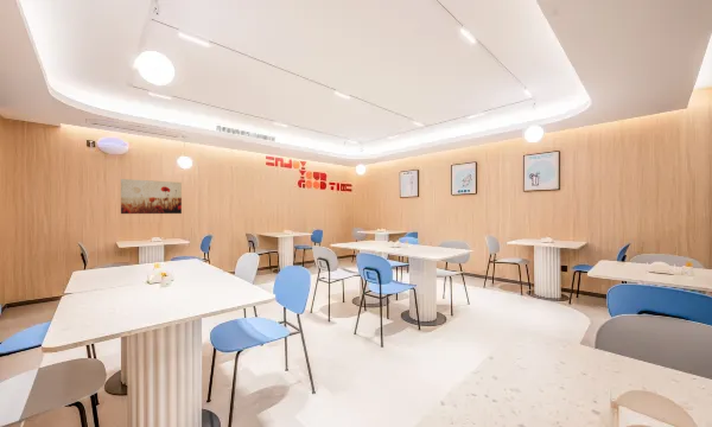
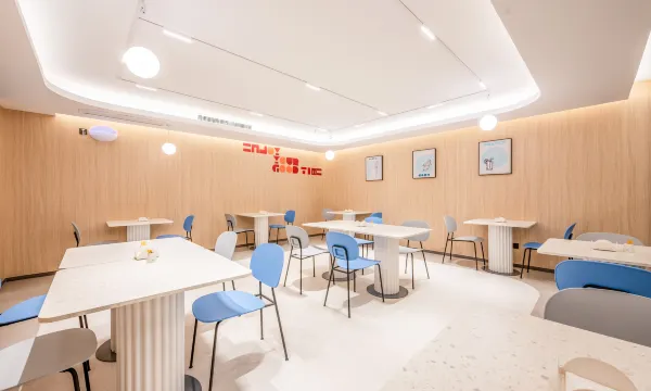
- wall art (152, 197)
